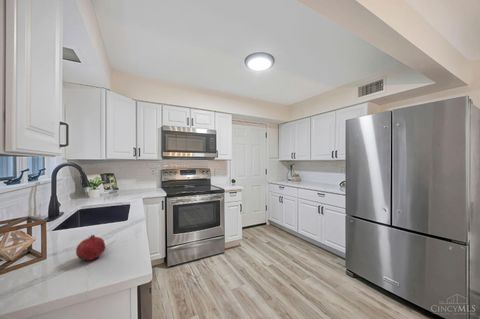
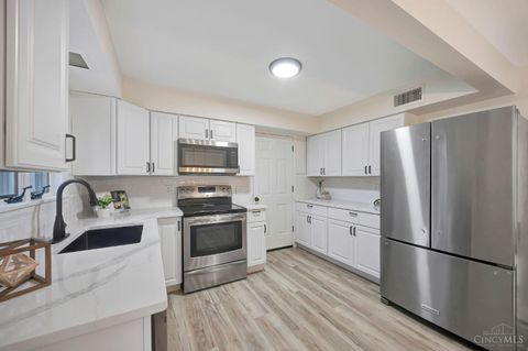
- fruit (91, 246)
